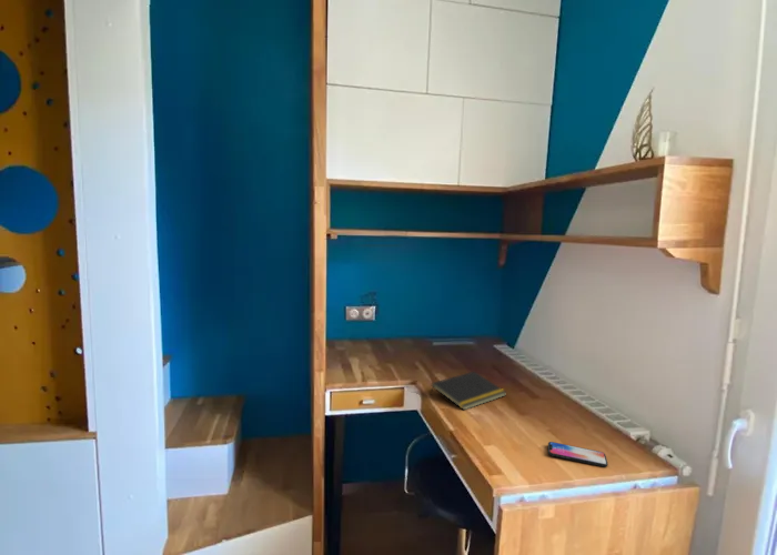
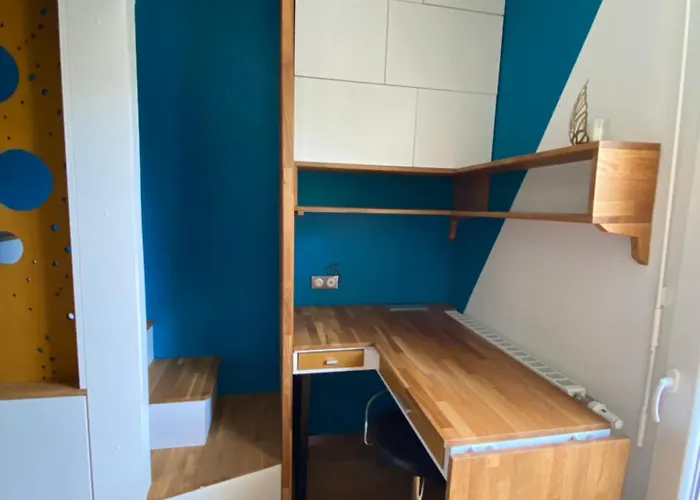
- smartphone (576, 453)
- notepad (468, 389)
